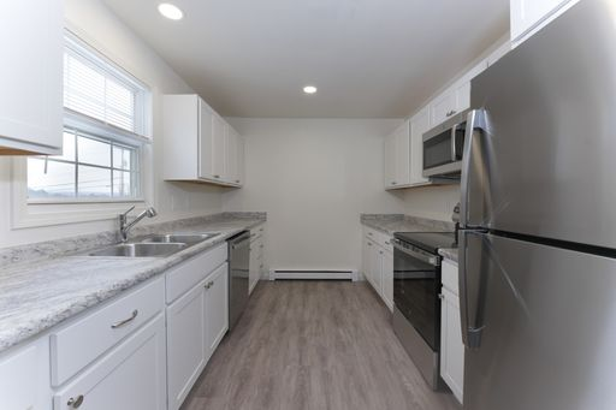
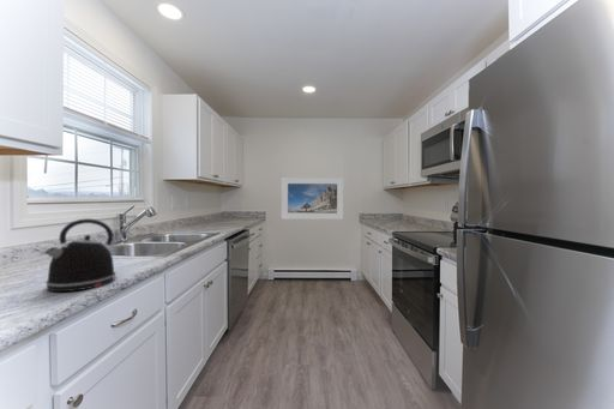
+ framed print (312, 198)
+ kettle (83, 251)
